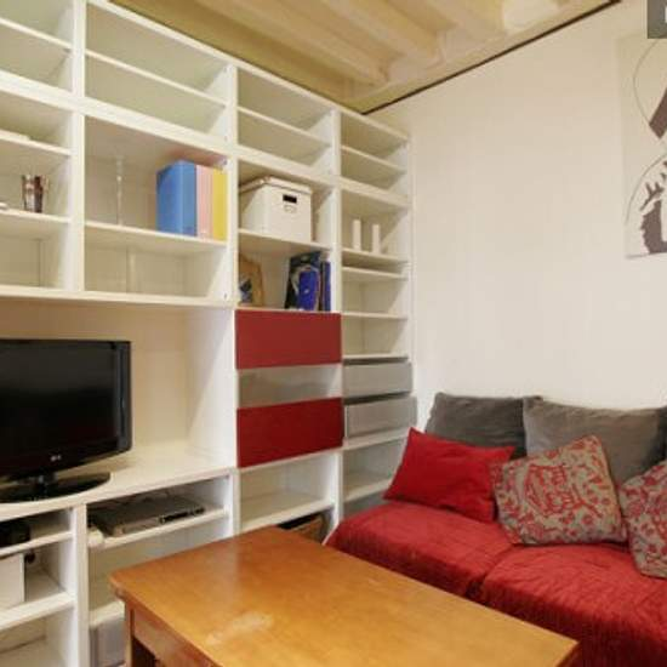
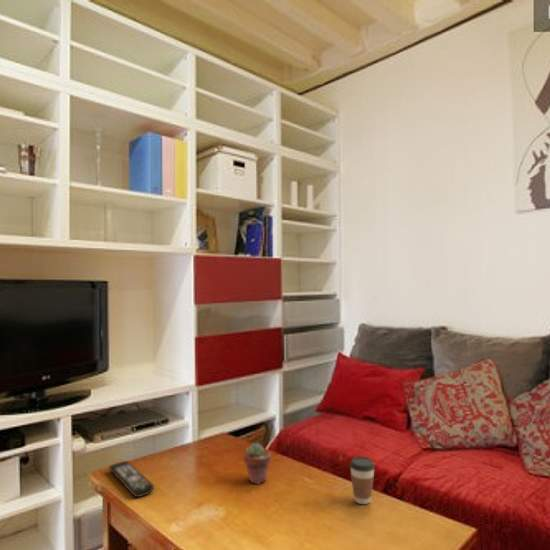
+ remote control (130, 478)
+ coffee cup (362, 480)
+ potted succulent (257, 461)
